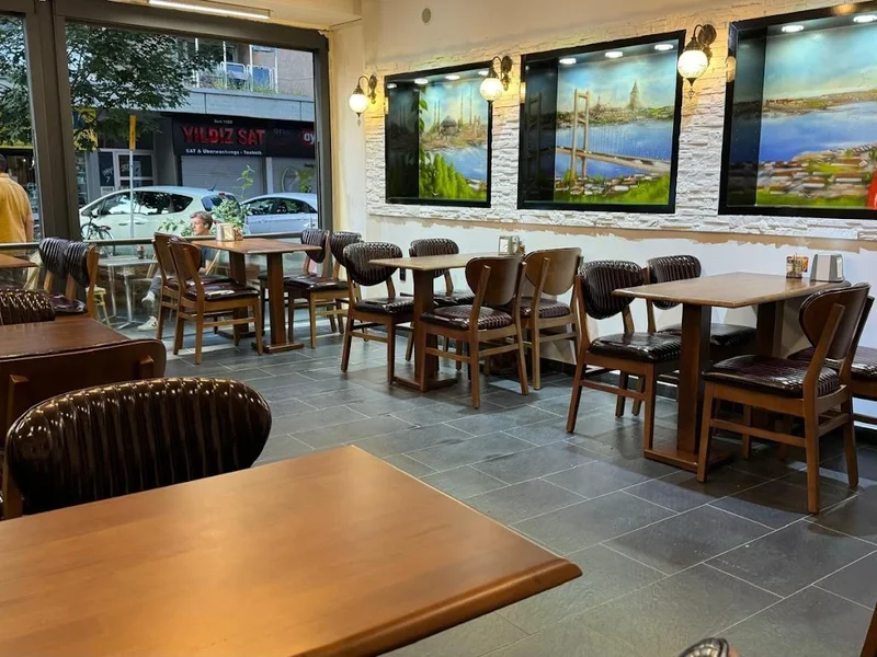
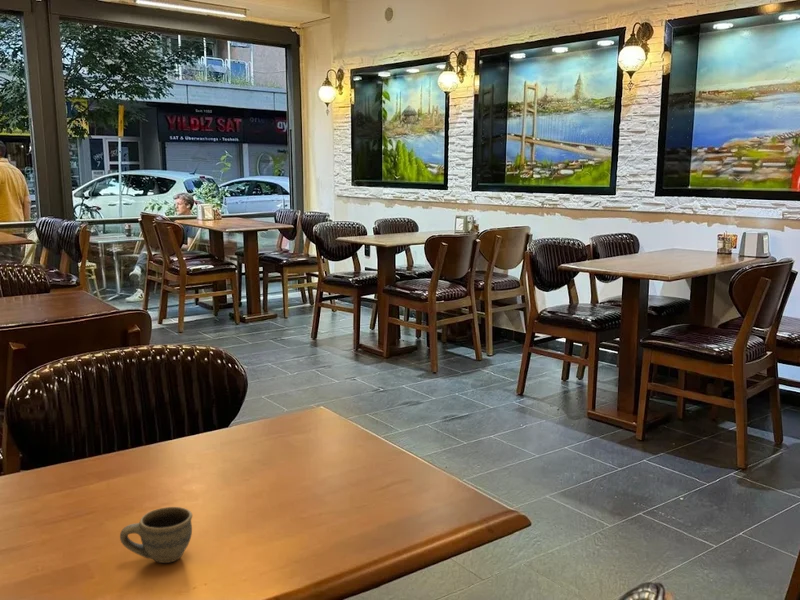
+ cup (157, 537)
